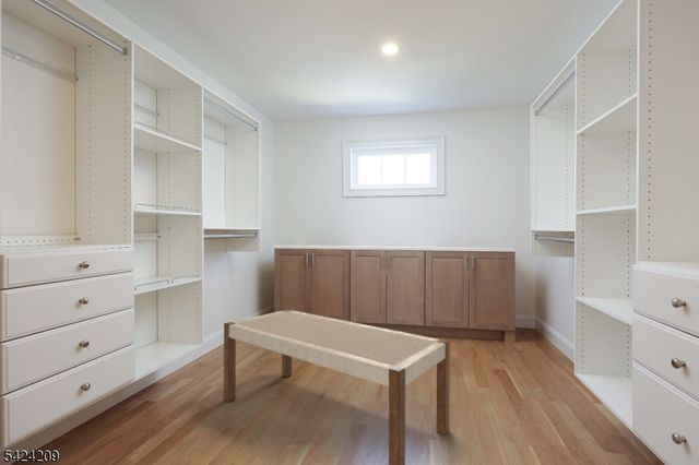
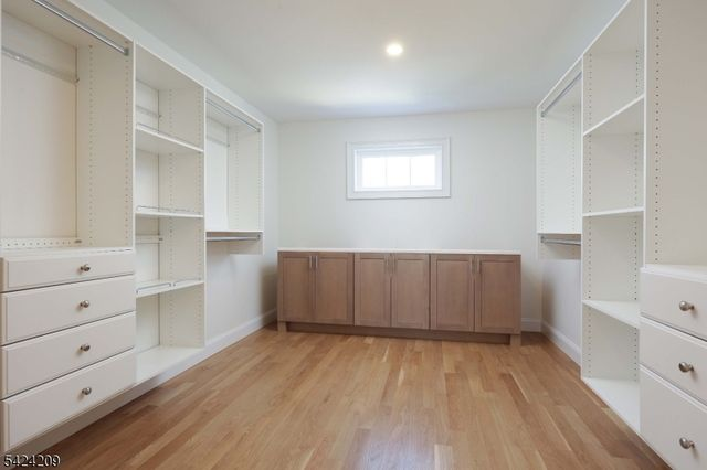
- bench (329, 368)
